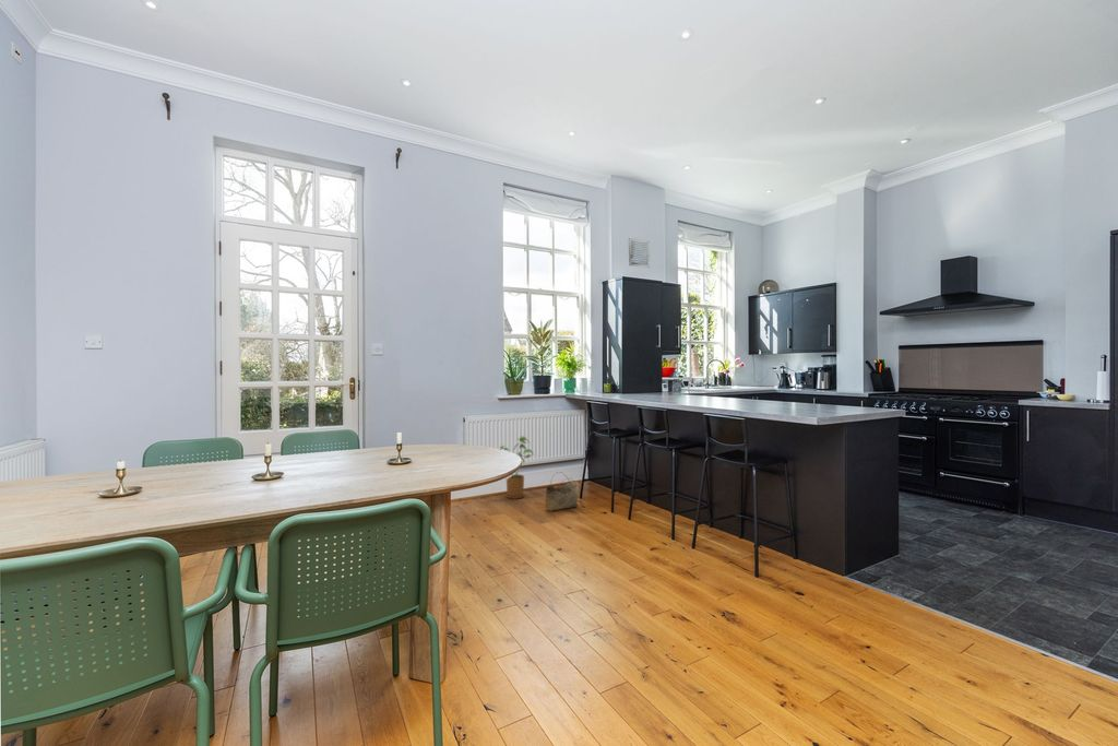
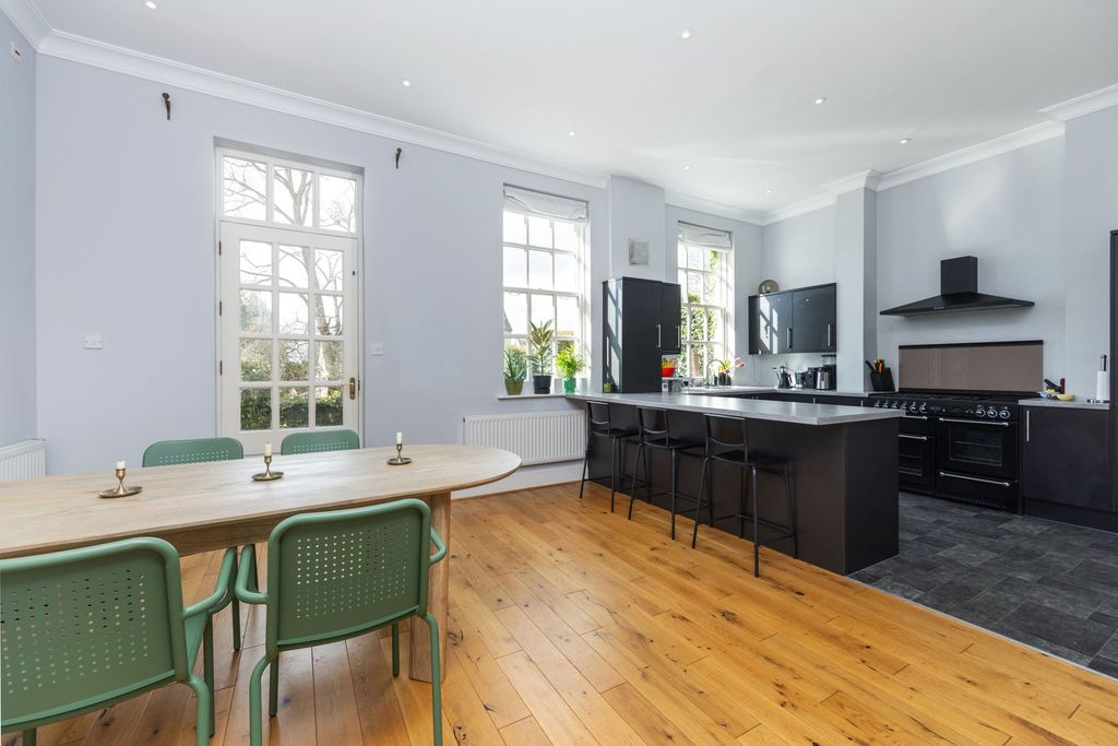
- basket (562, 492)
- house plant (516, 472)
